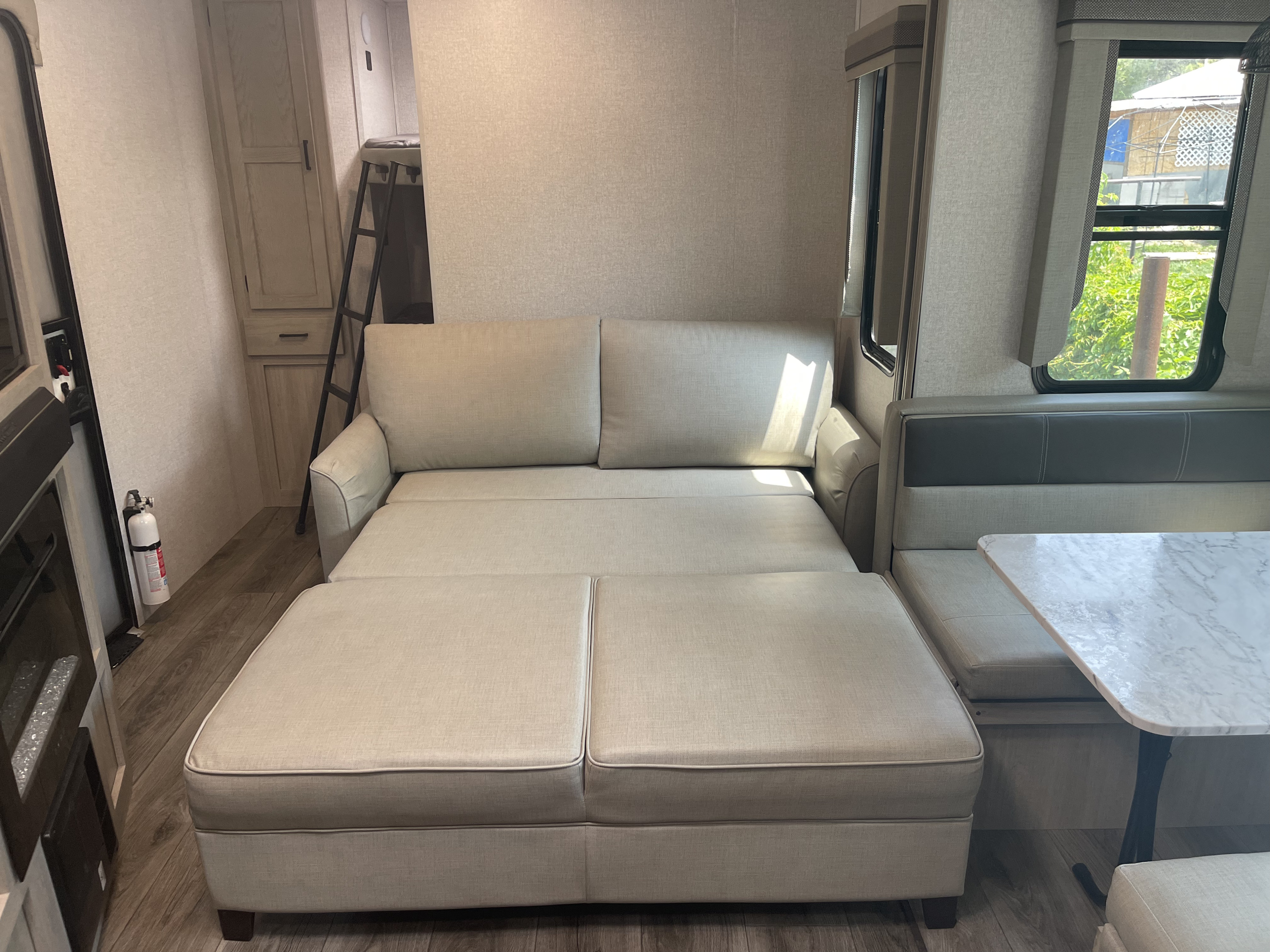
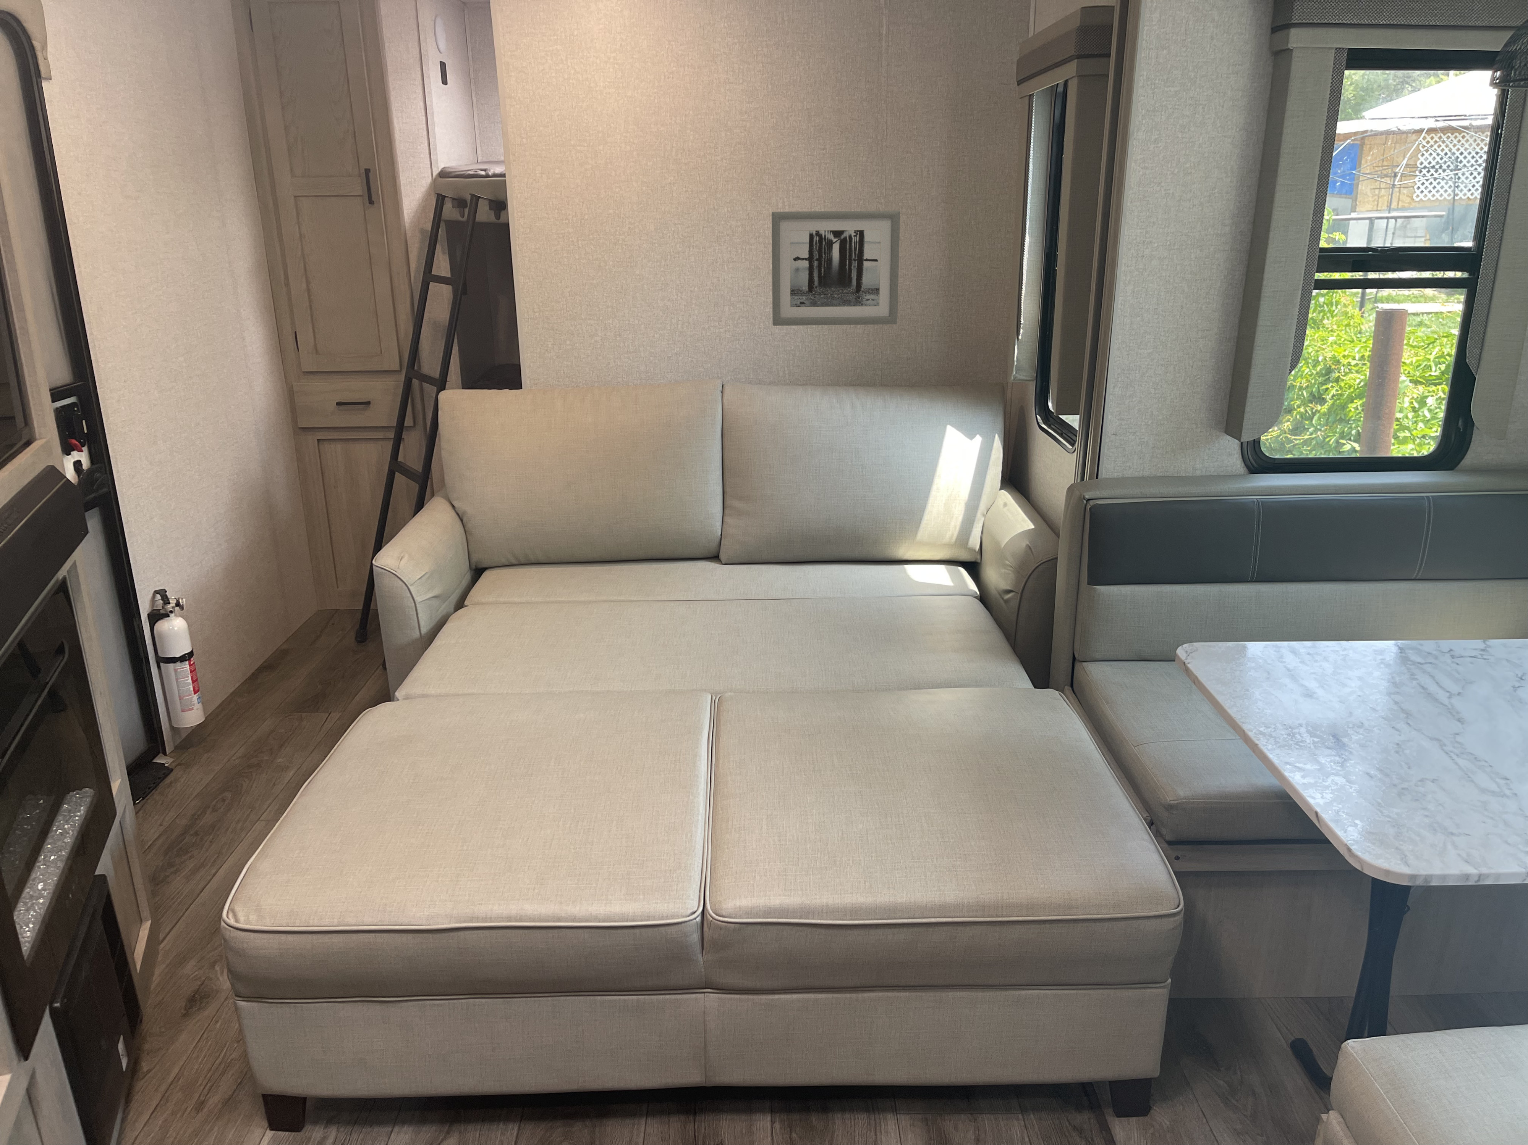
+ wall art (835, 268)
